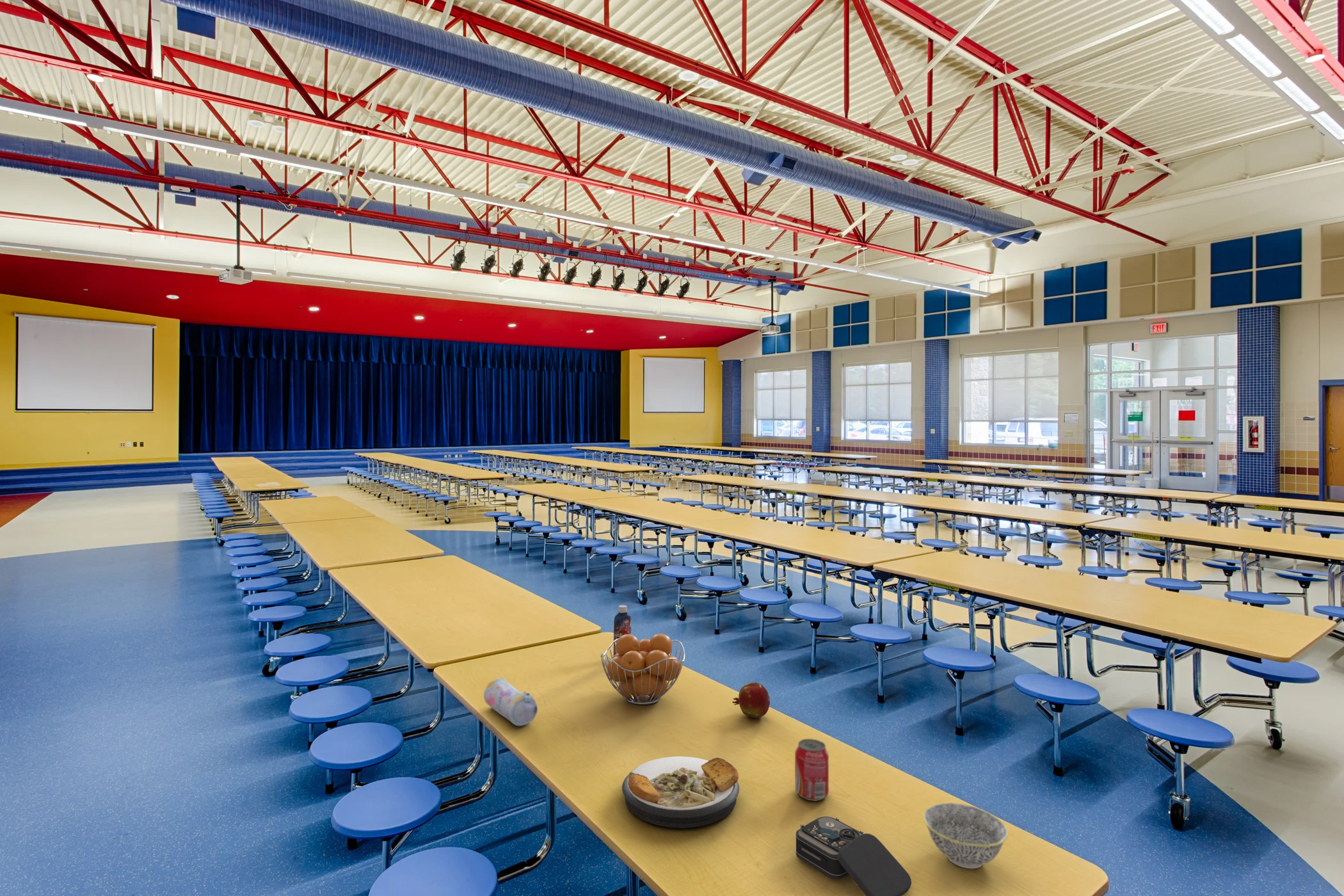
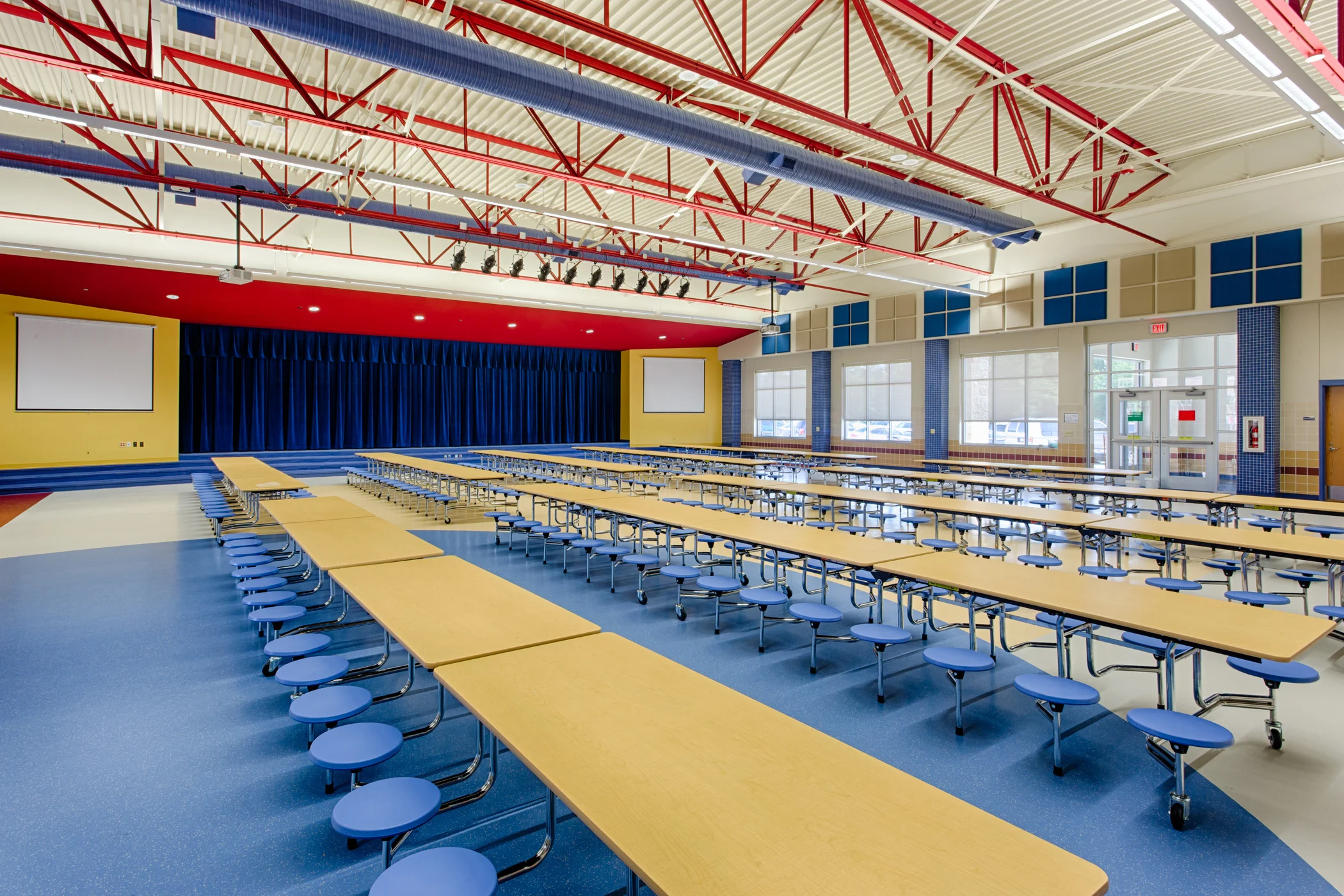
- plate (680, 784)
- fruit (751, 700)
- pencil case (509, 700)
- bottle (622, 632)
- lunch box (852, 854)
- beverage can (812, 769)
- fruit basket (643, 666)
- bowl (964, 840)
